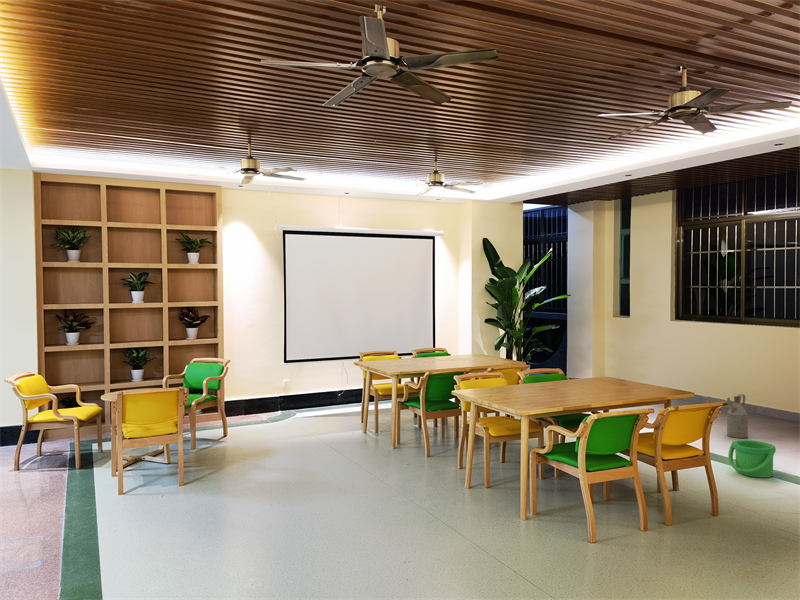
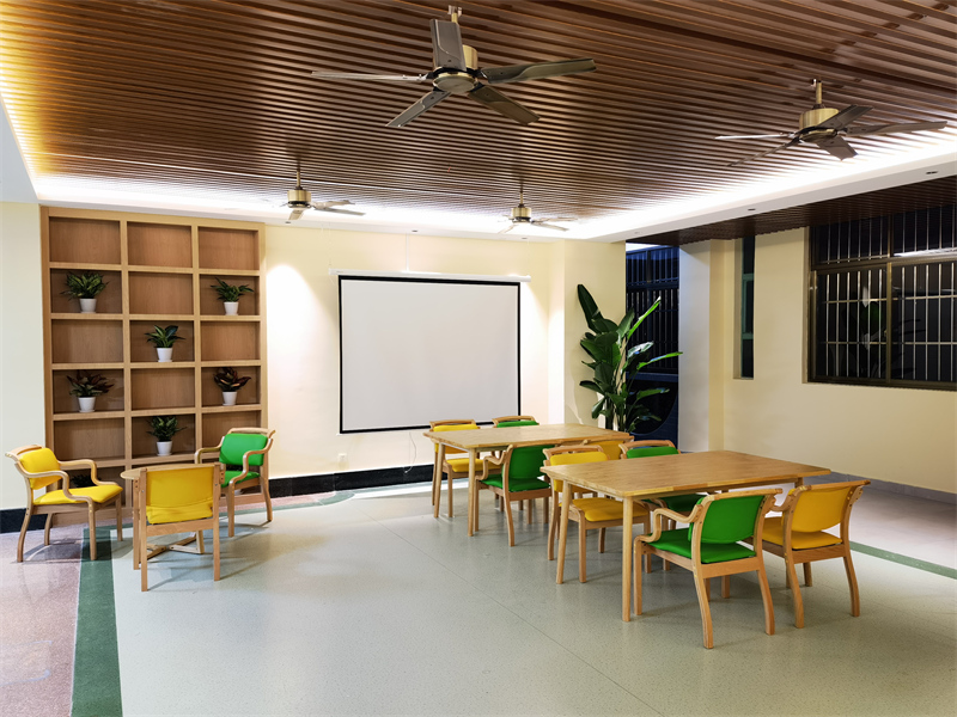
- bucket (752, 458)
- watering can (736, 415)
